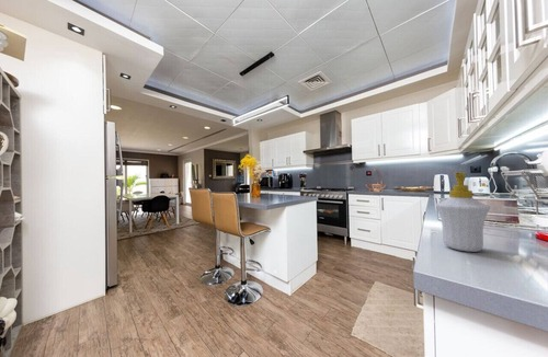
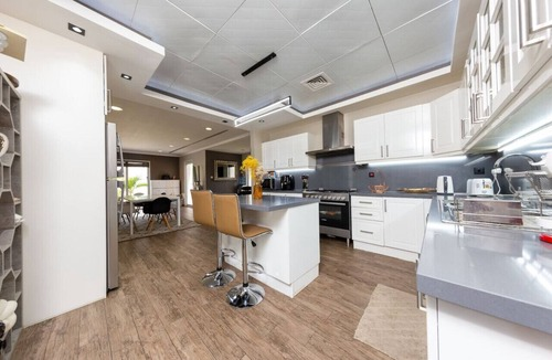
- soap bottle (460, 209)
